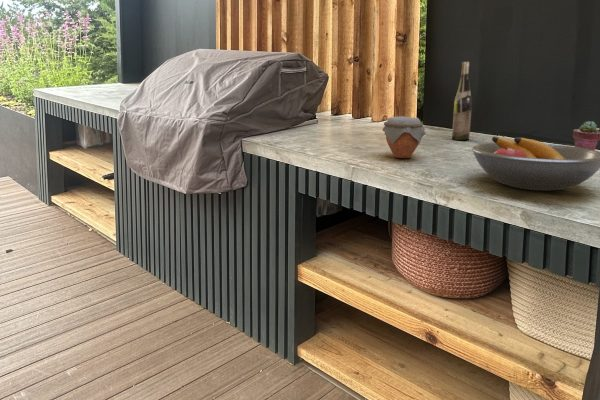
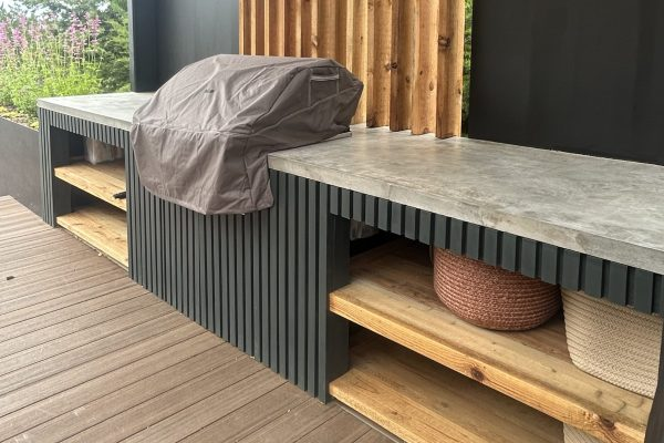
- jar (403, 137)
- potted succulent (586, 138)
- wine bottle (463, 101)
- fruit bowl (535, 163)
